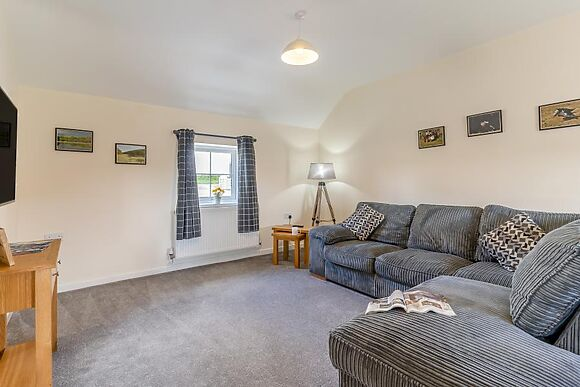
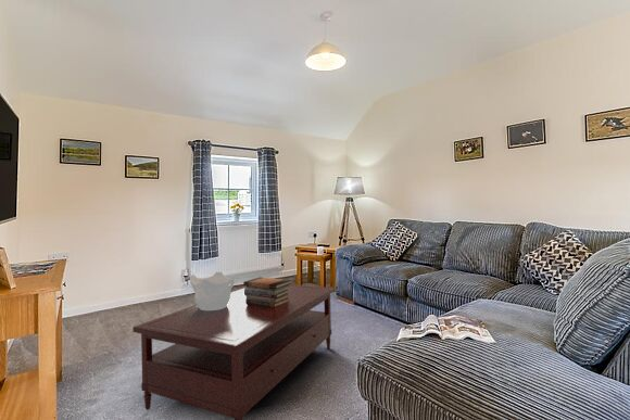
+ book stack (266, 291)
+ decorative bowl (212, 290)
+ coffee table (252, 339)
